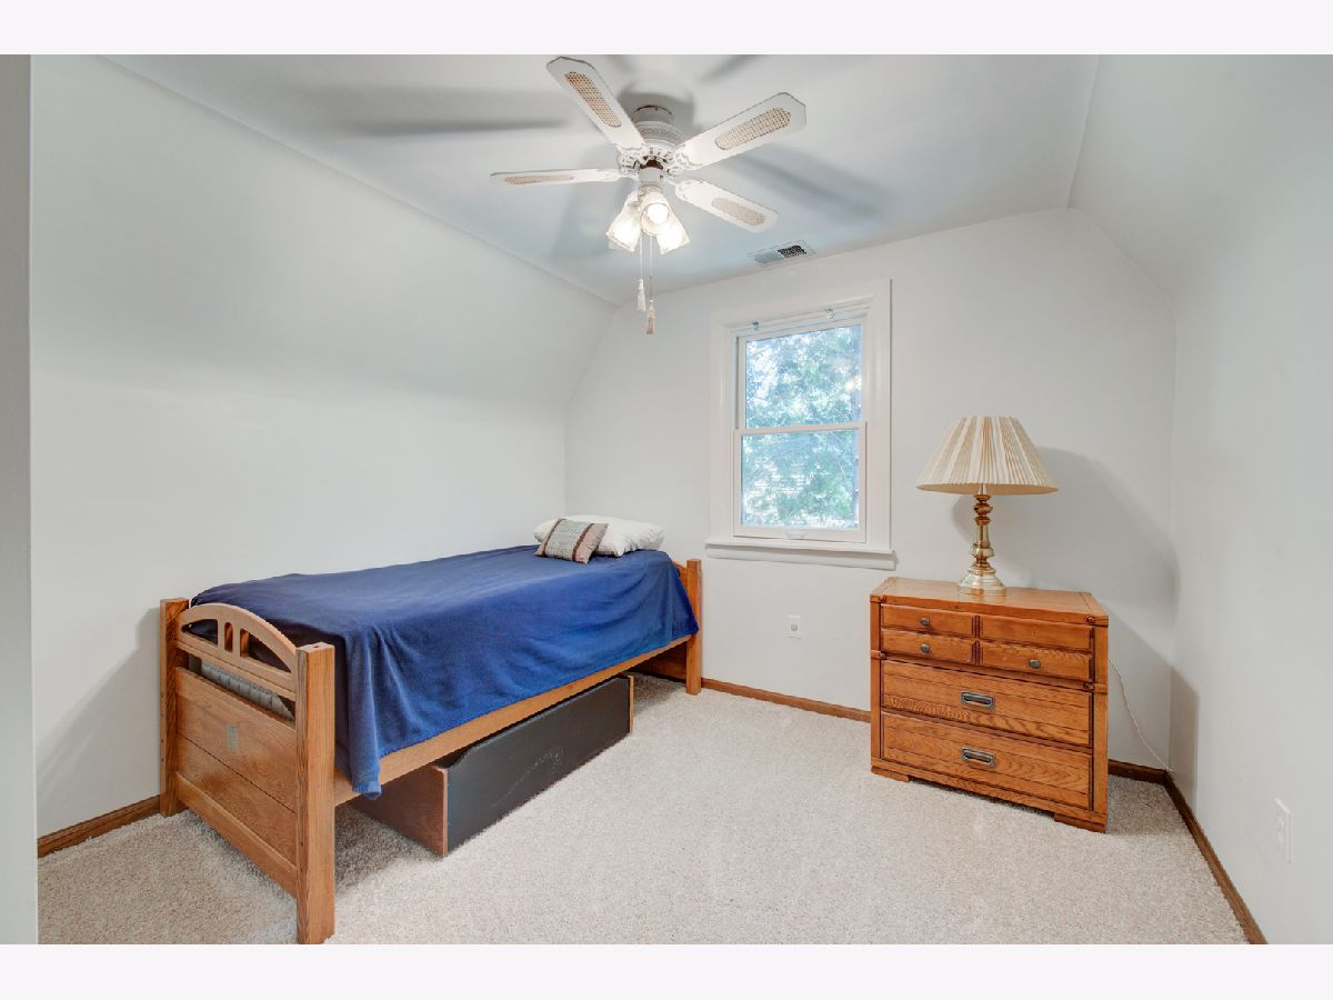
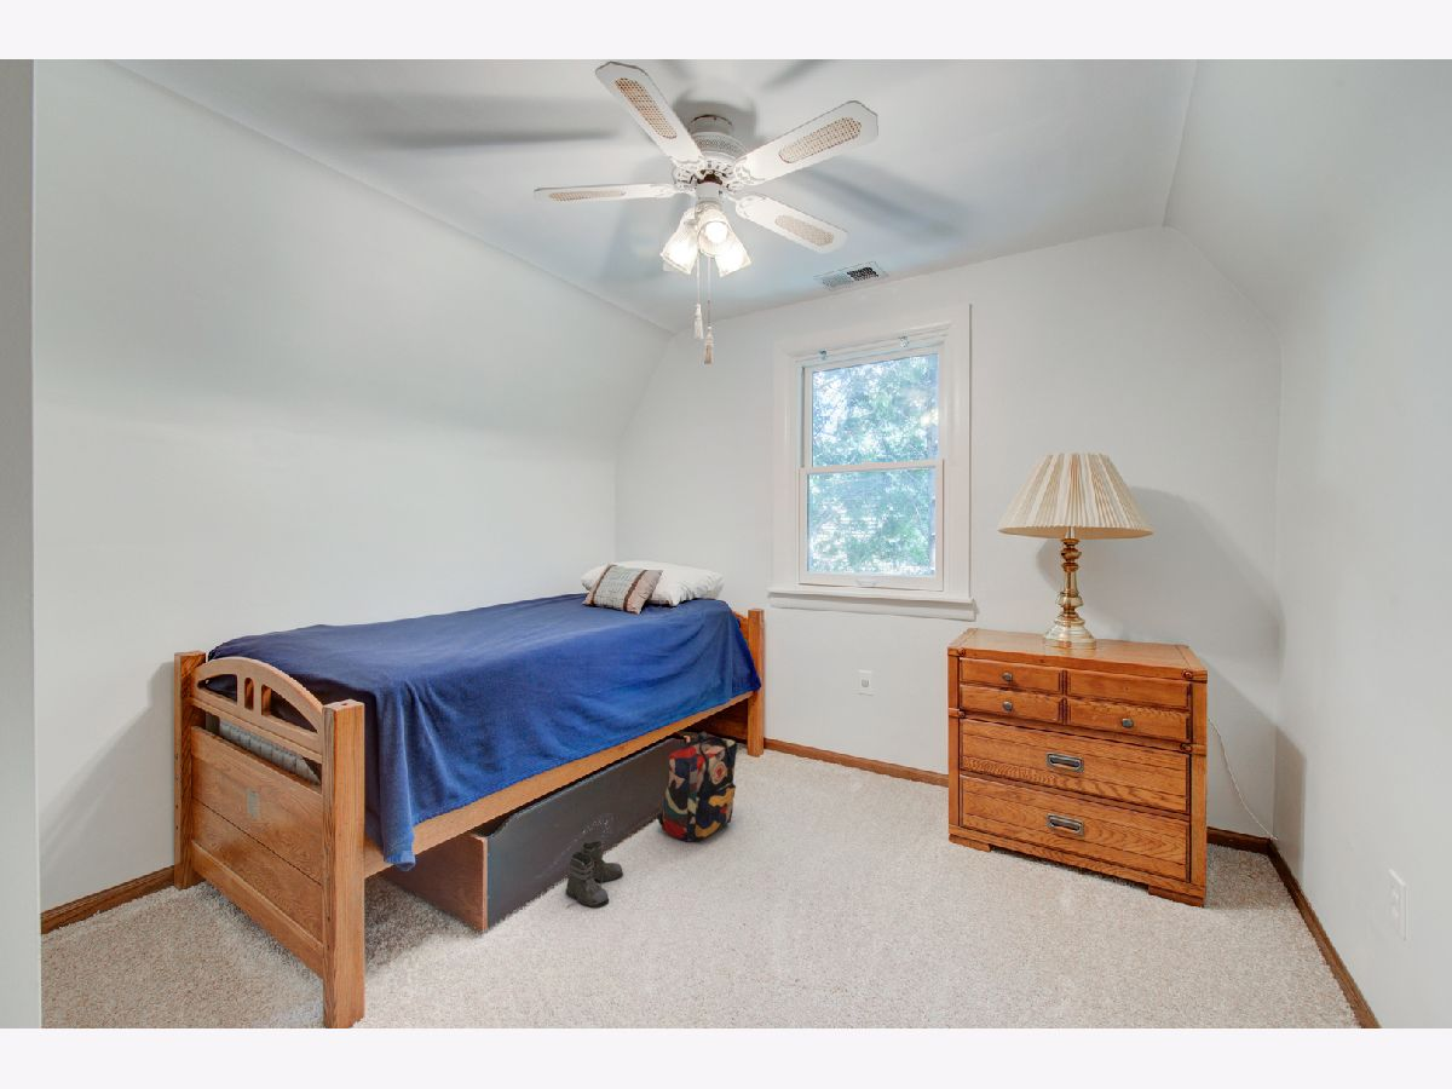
+ boots (594, 870)
+ backpack (698, 779)
